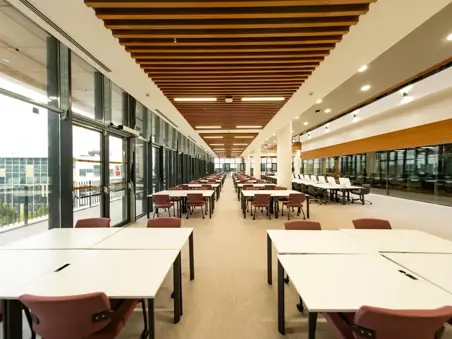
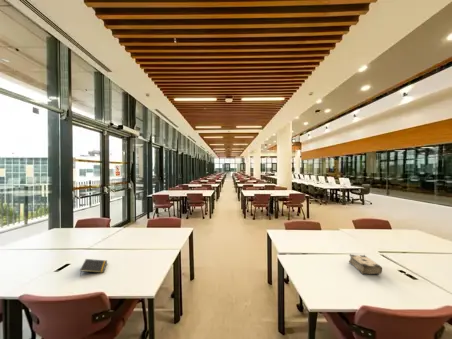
+ notepad (94, 265)
+ book (364, 263)
